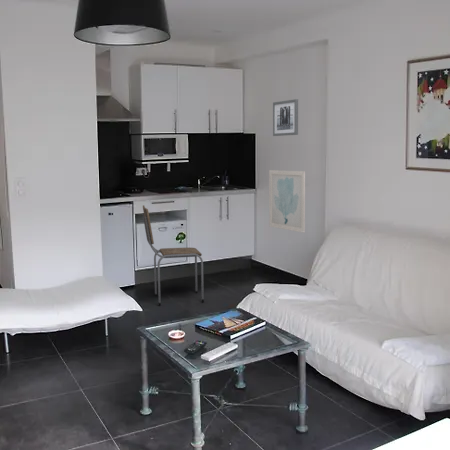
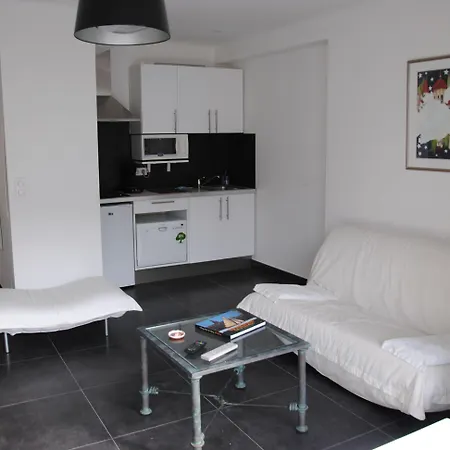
- wall art (286, 200)
- wall art (285, 118)
- dining chair (172, 253)
